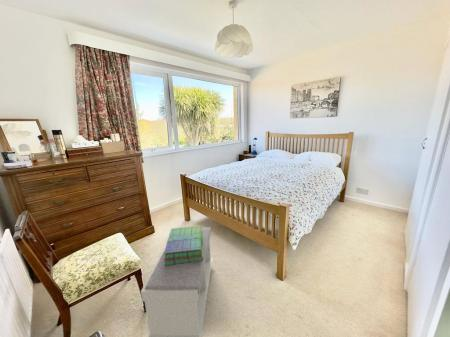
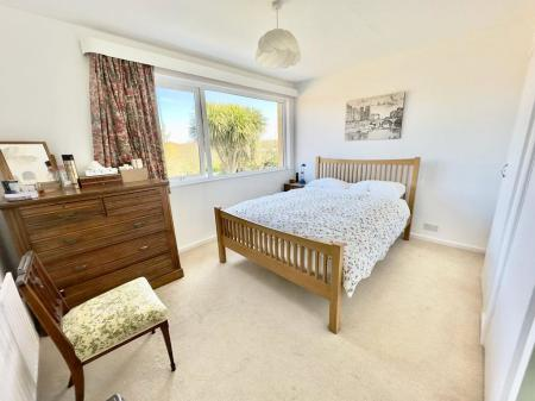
- bench (186, 273)
- stack of books (185, 243)
